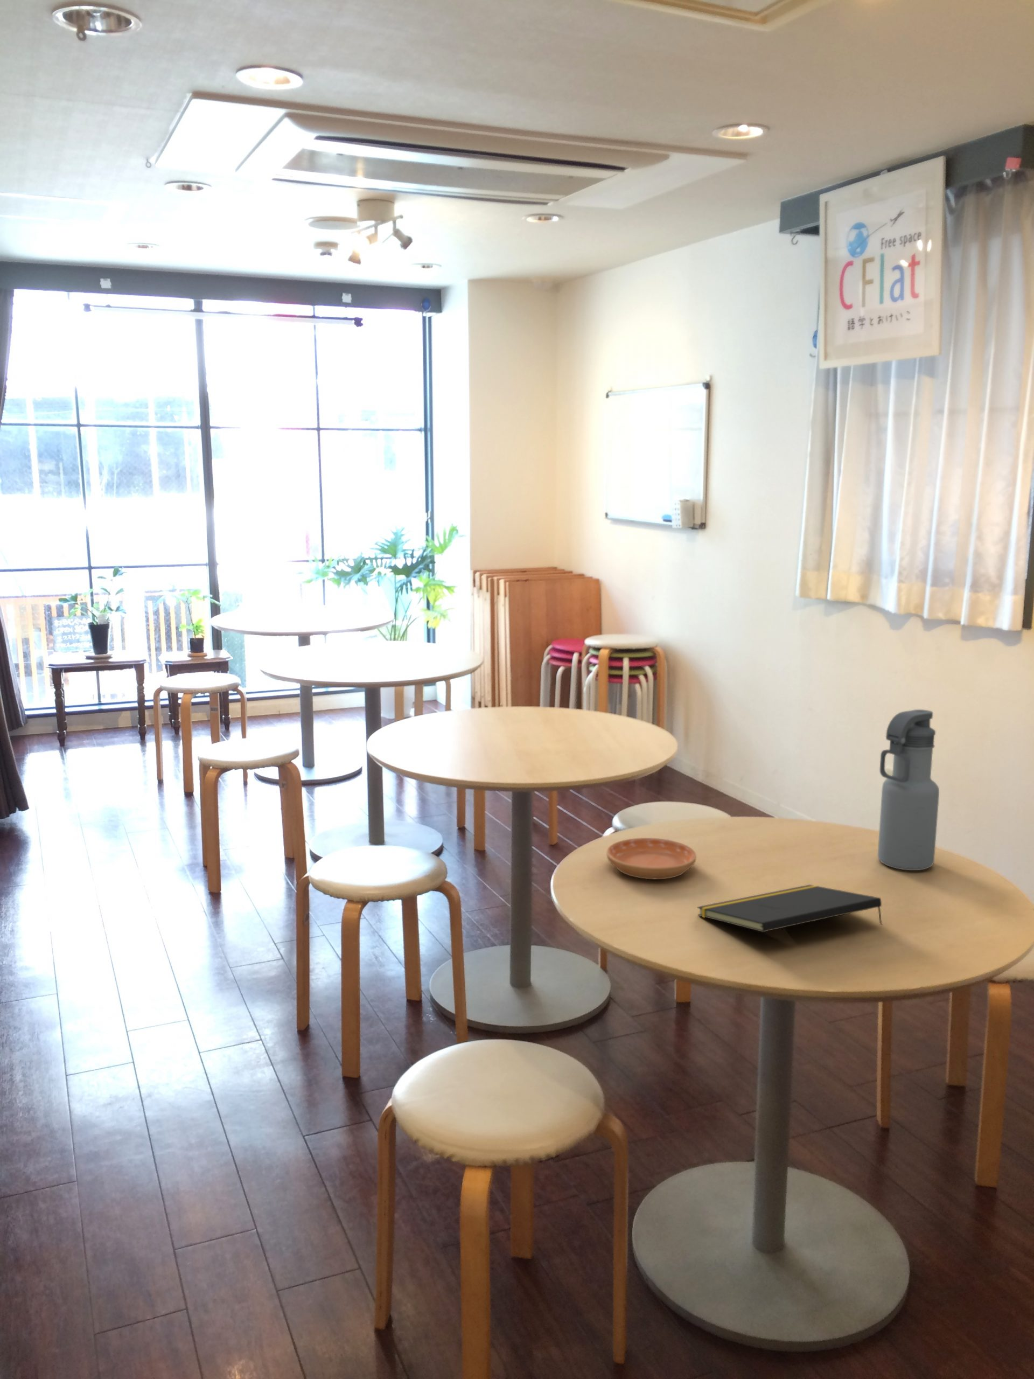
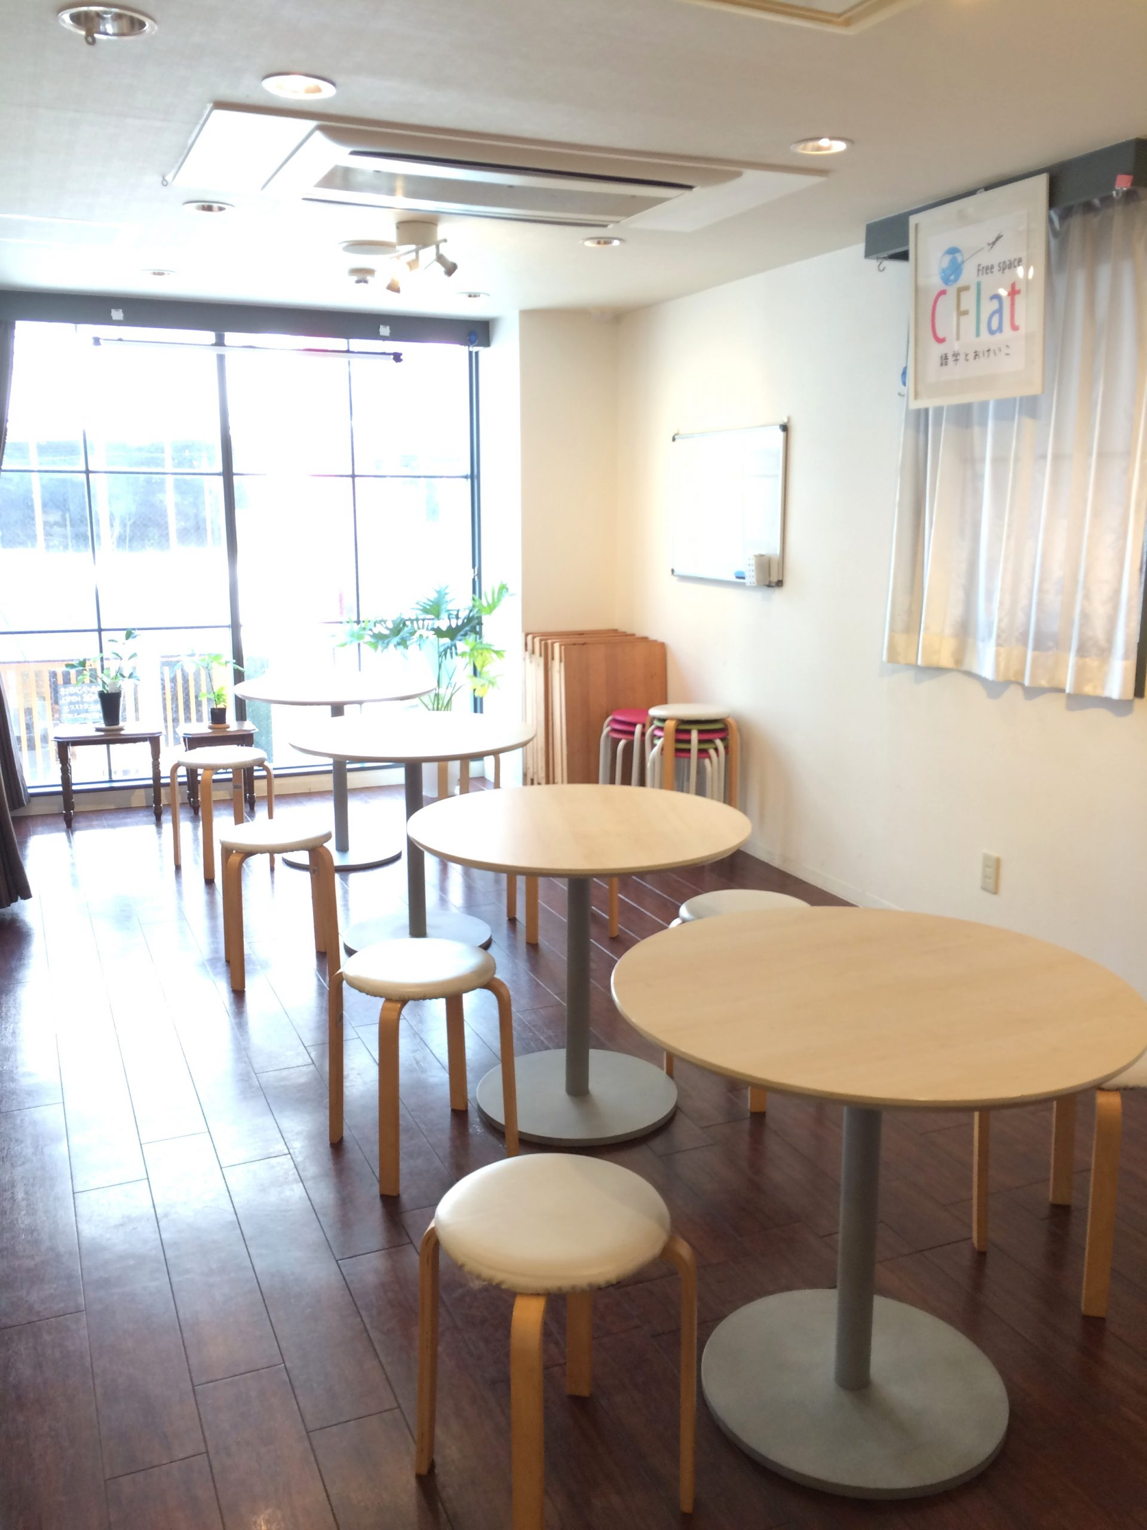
- notepad (787, 907)
- water bottle (909, 788)
- saucer (651, 859)
